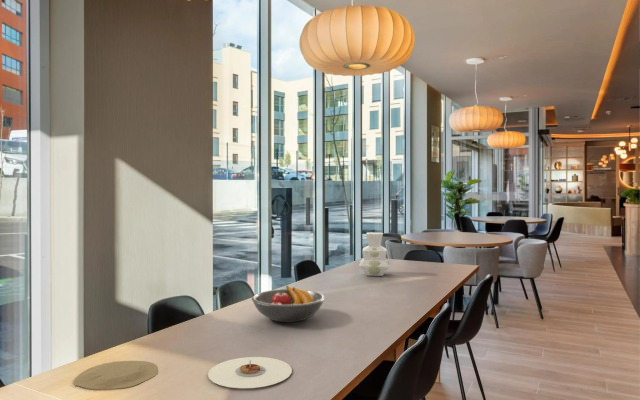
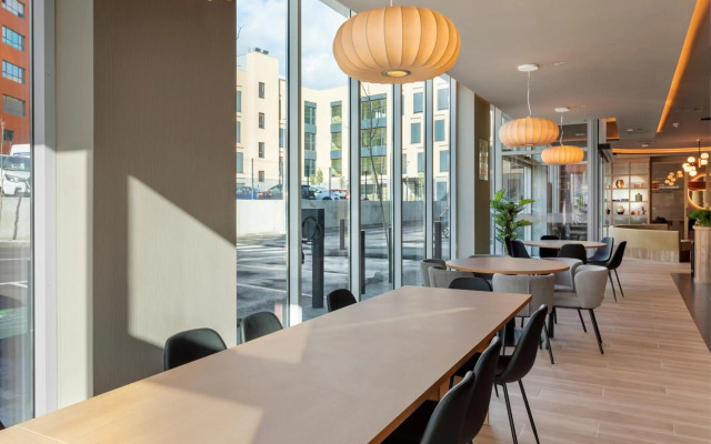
- plate (250, 367)
- fruit bowl (288, 304)
- vase (374, 253)
- plate (118, 371)
